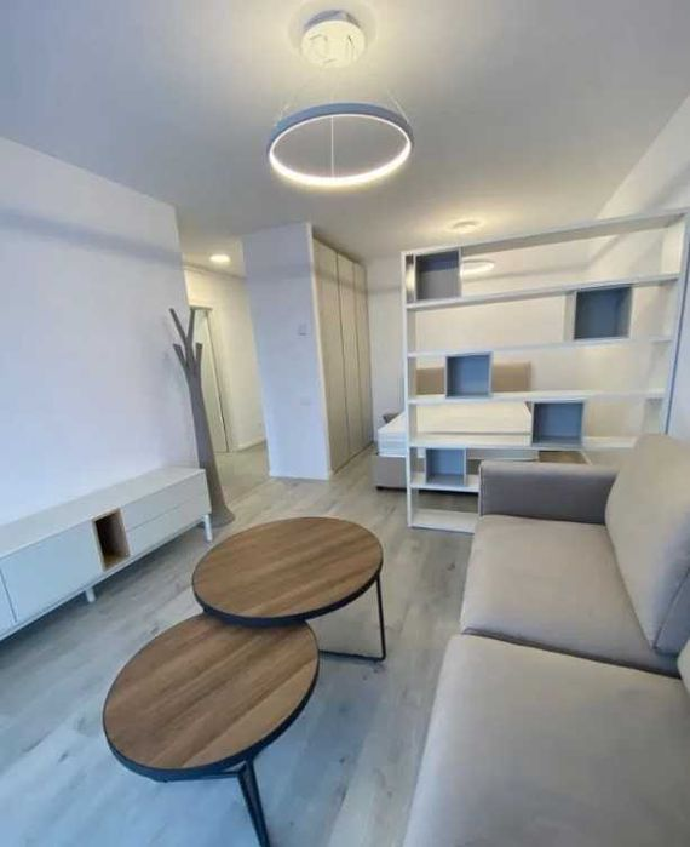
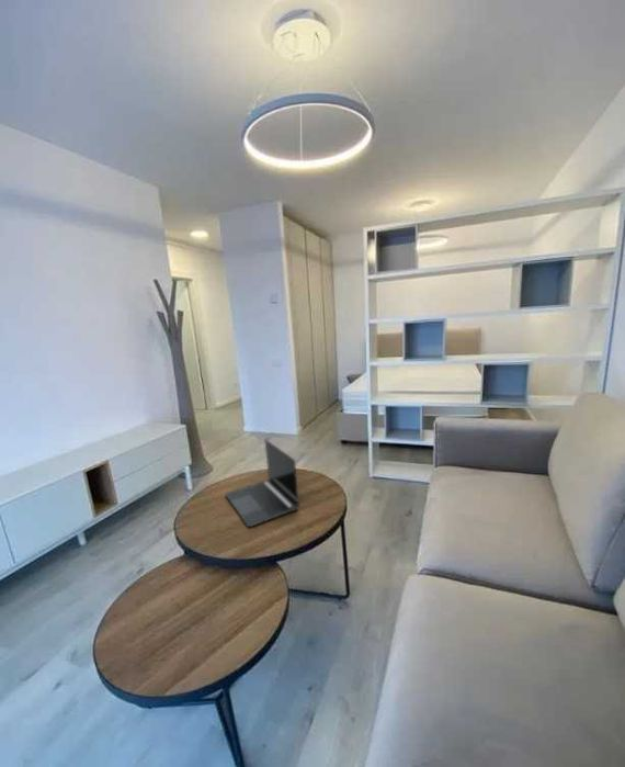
+ laptop (260, 482)
